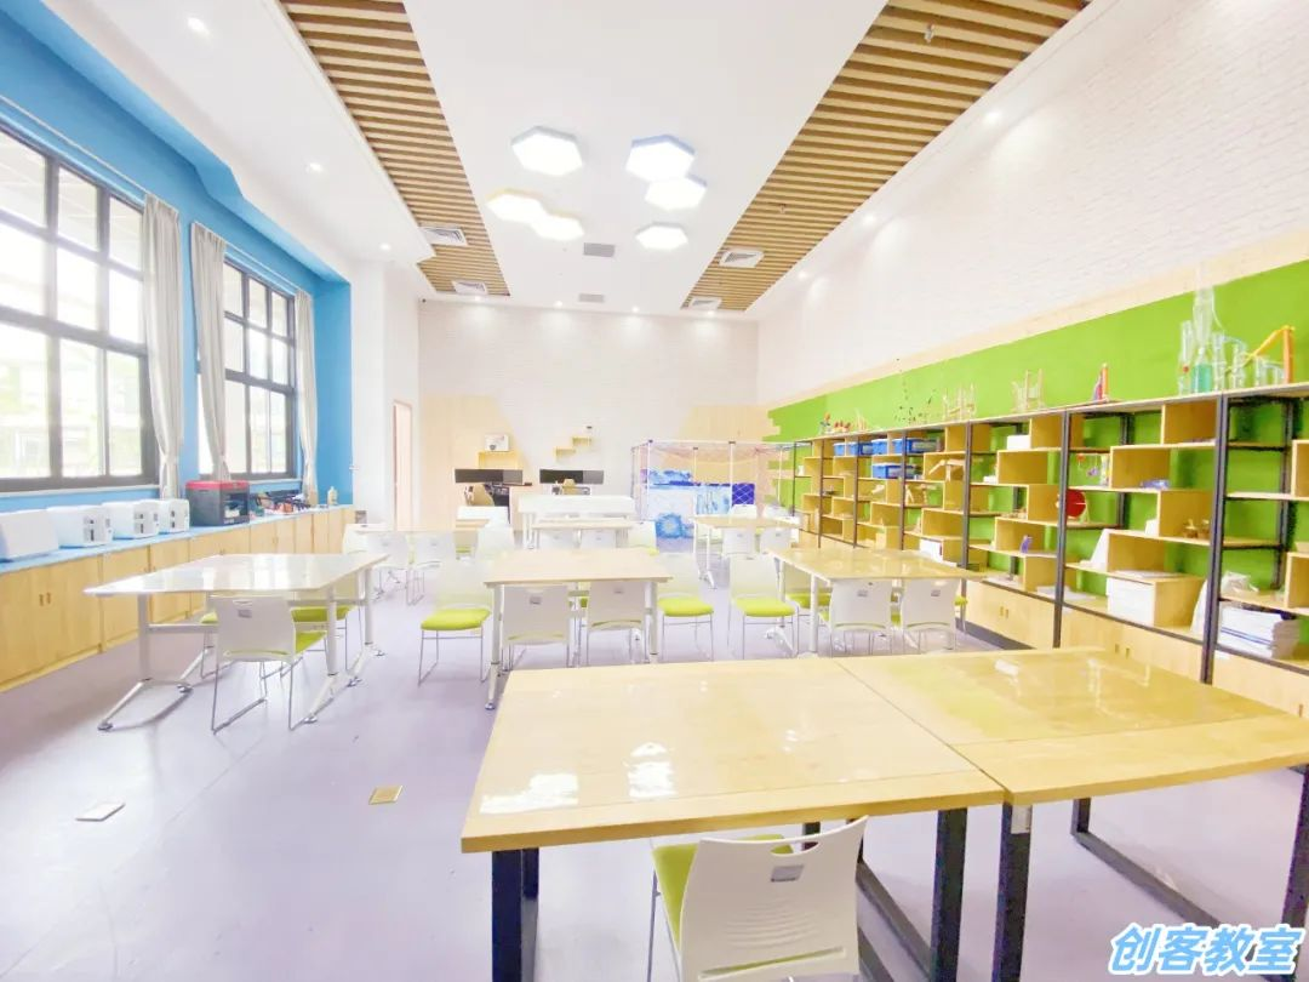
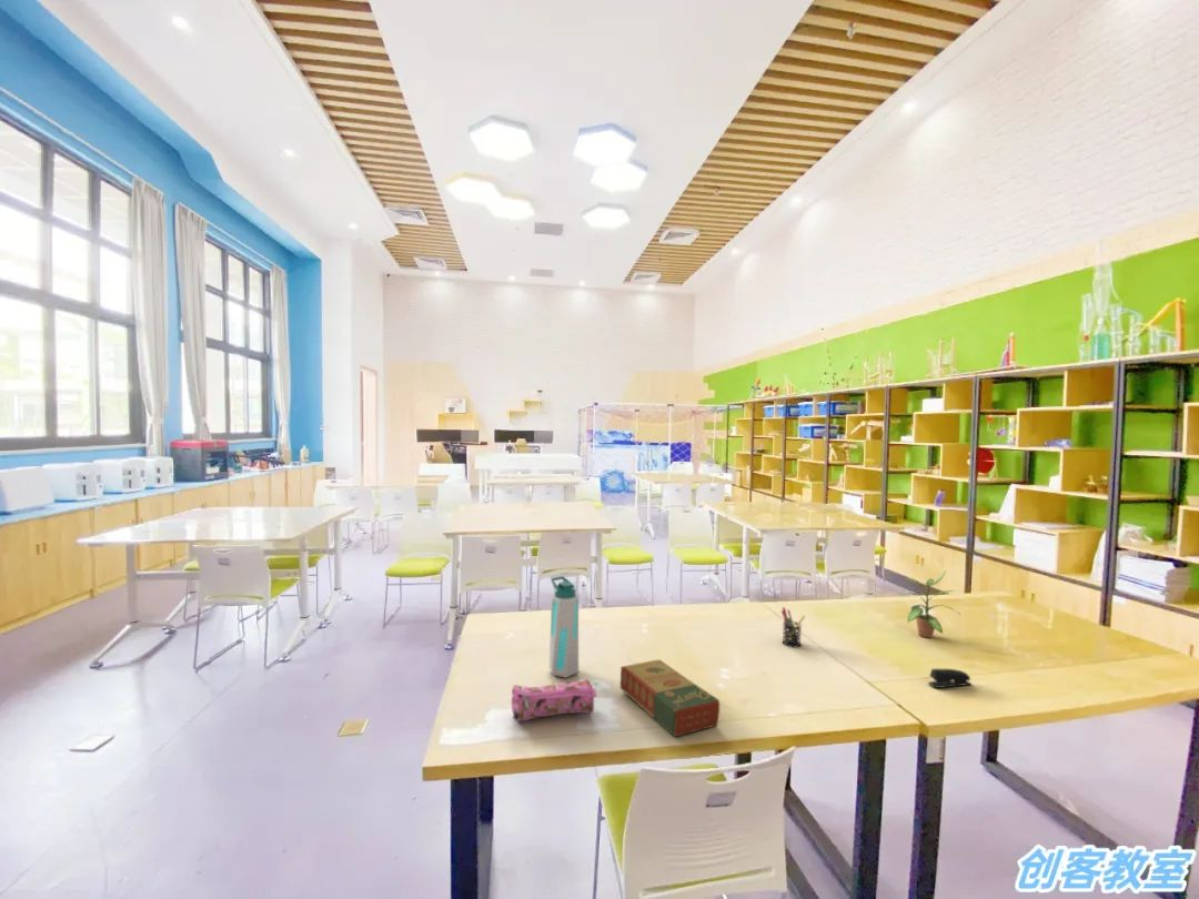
+ book (666, 694)
+ stapler (949, 676)
+ potted plant (931, 606)
+ water bottle (563, 626)
+ pencil case (553, 698)
+ pen holder (790, 627)
